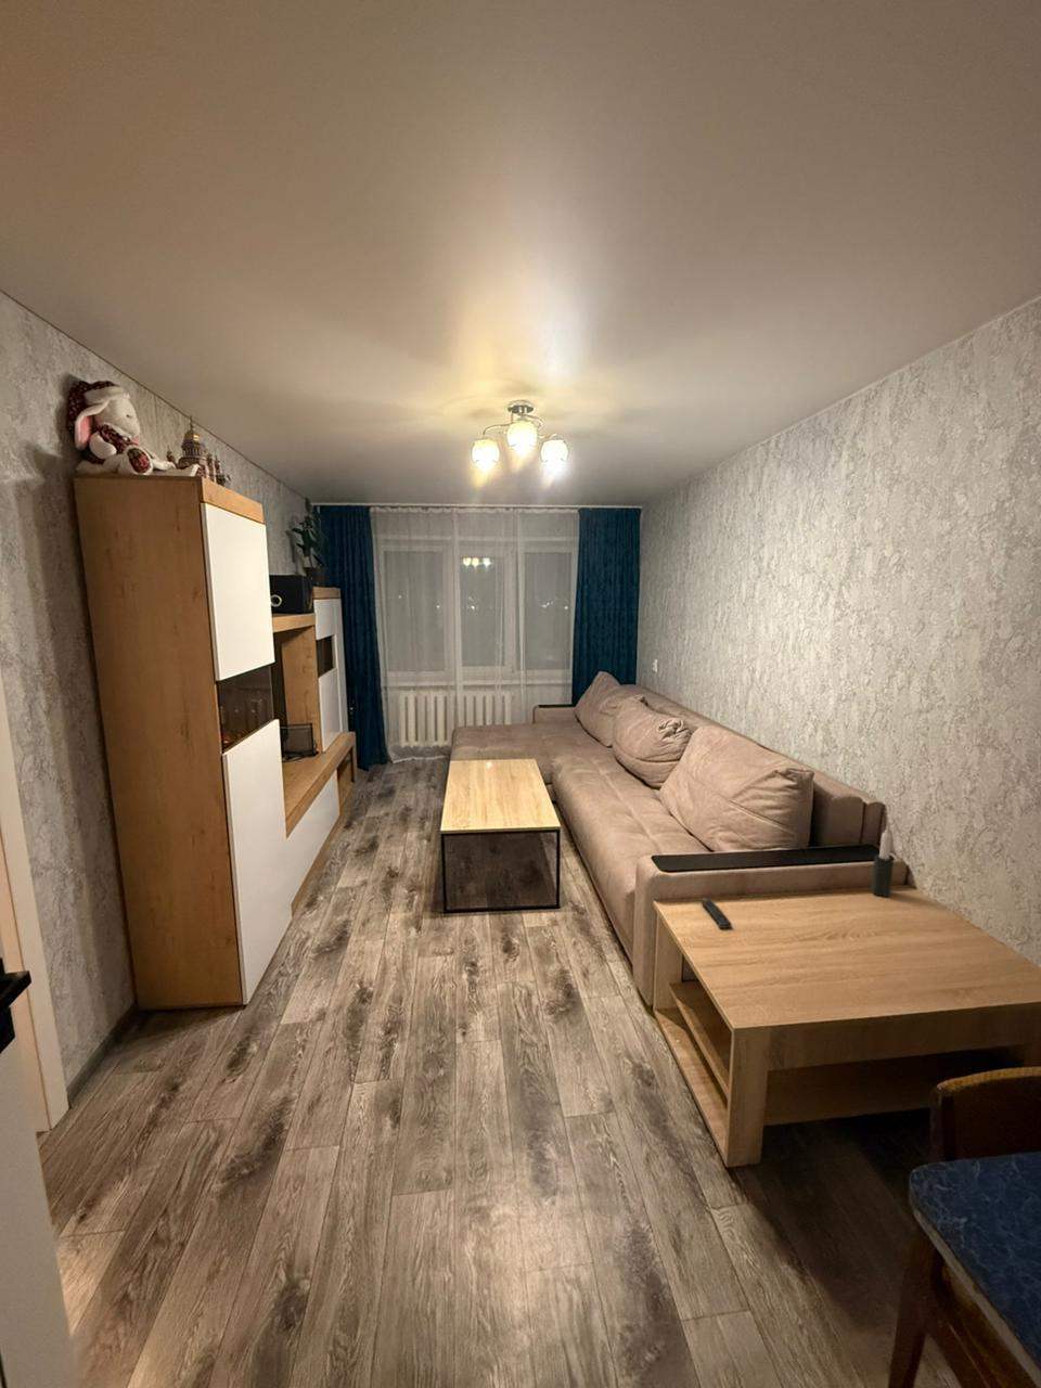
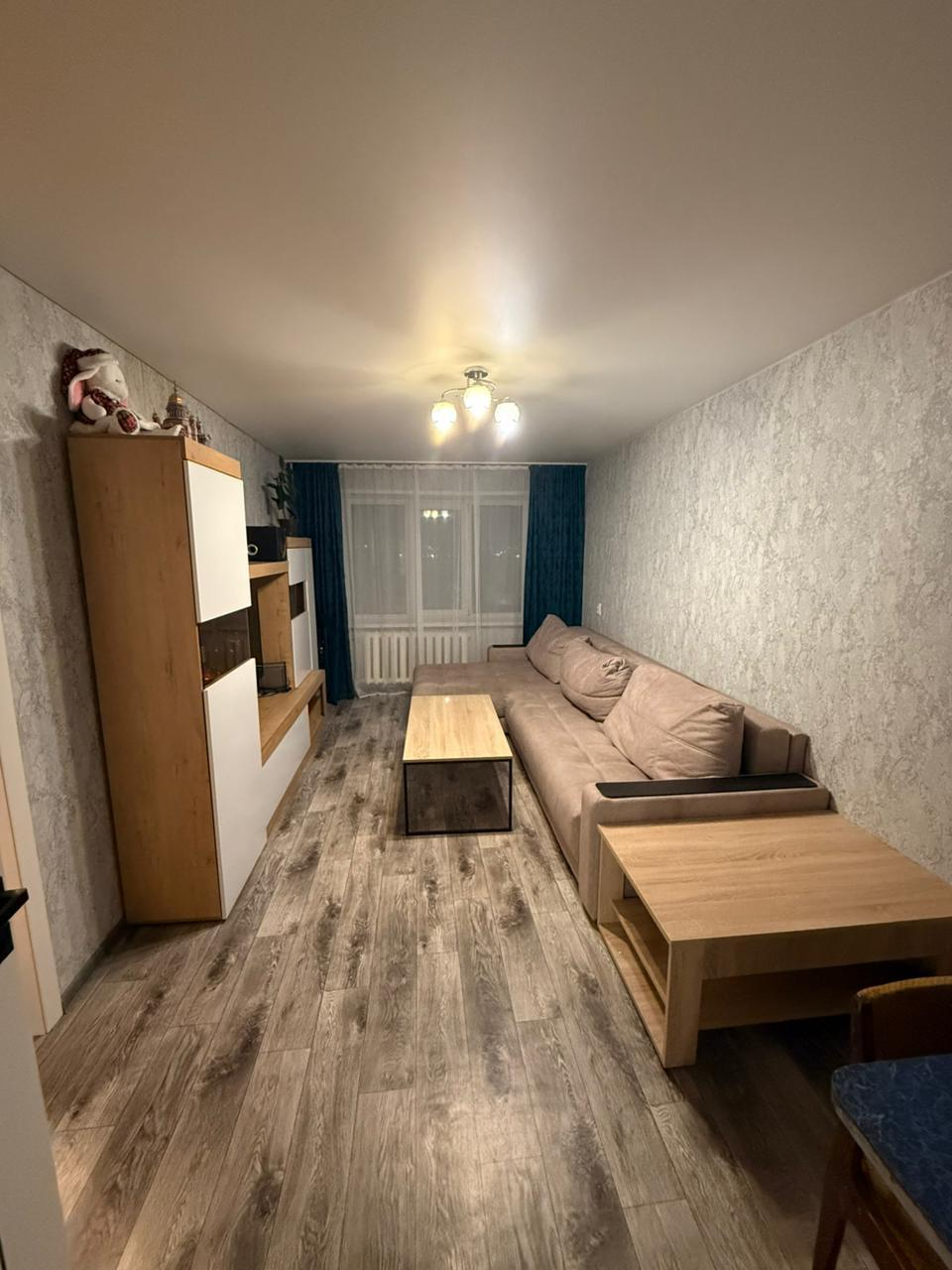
- remote control (714, 910)
- candle (884, 859)
